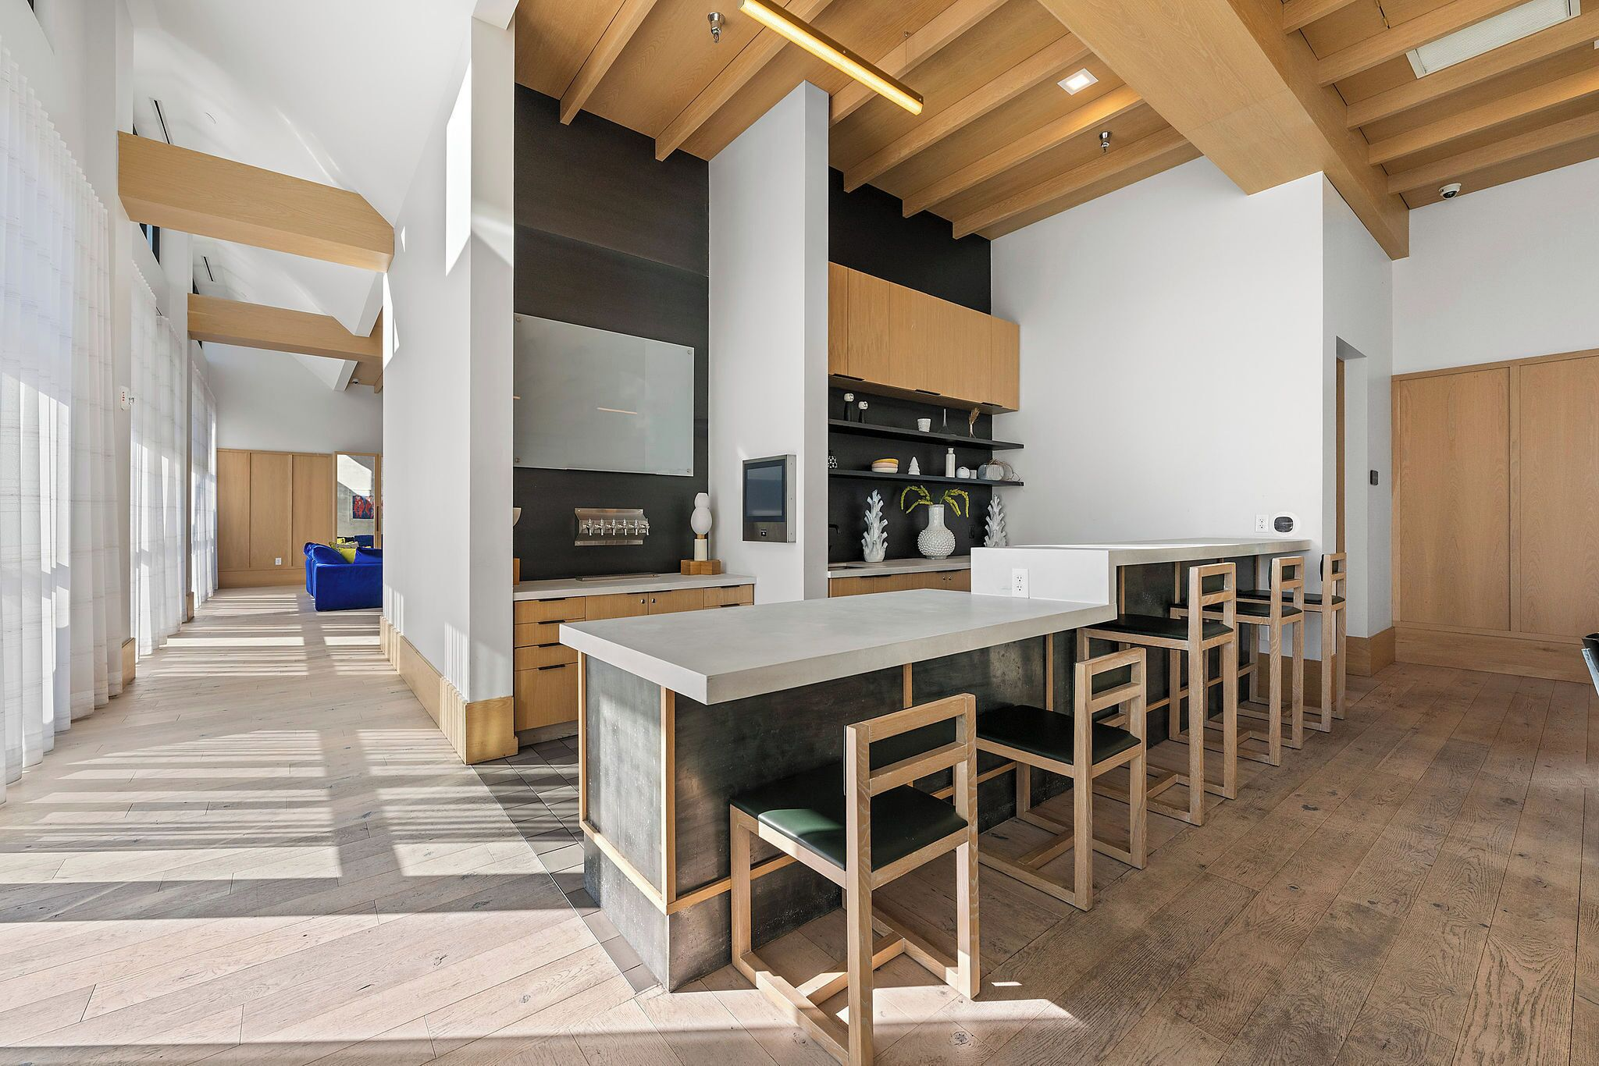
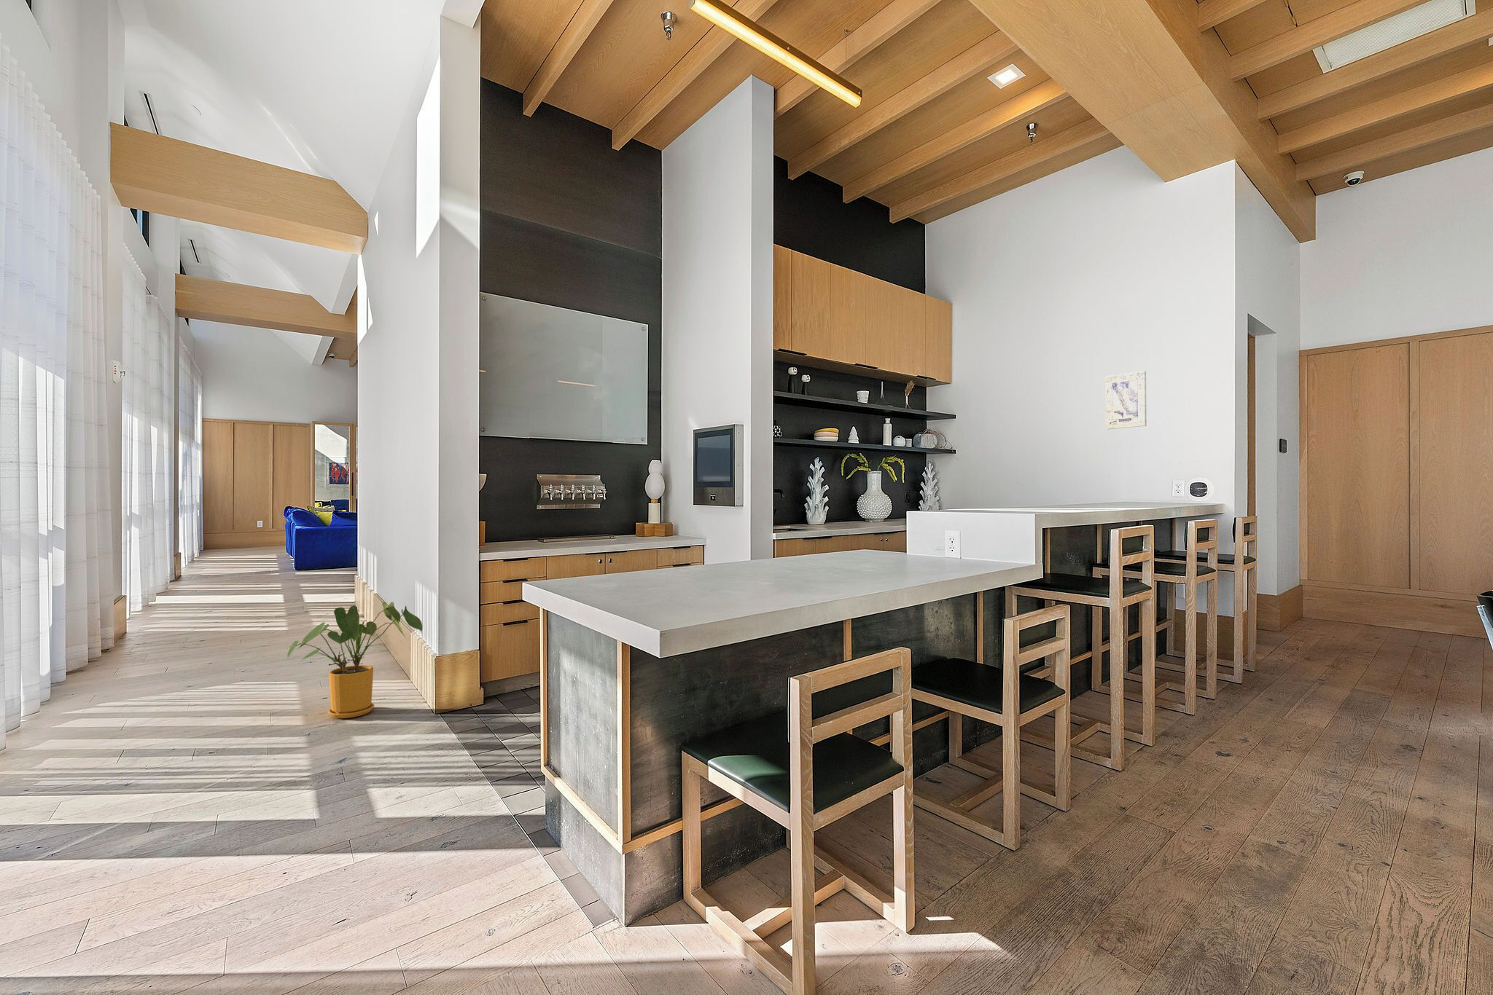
+ wall art (1125, 401)
+ house plant (353, 657)
